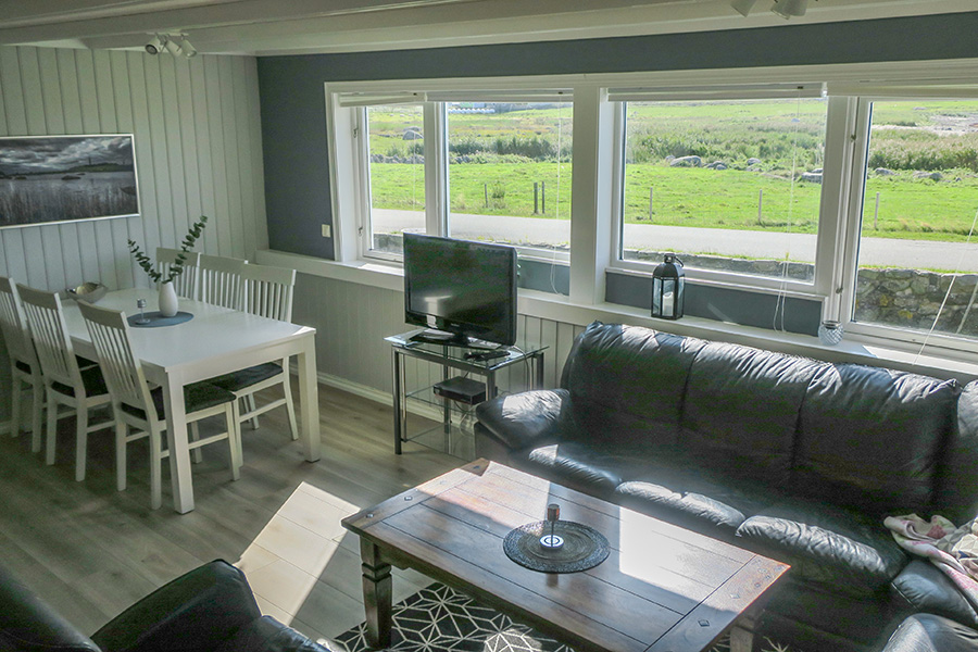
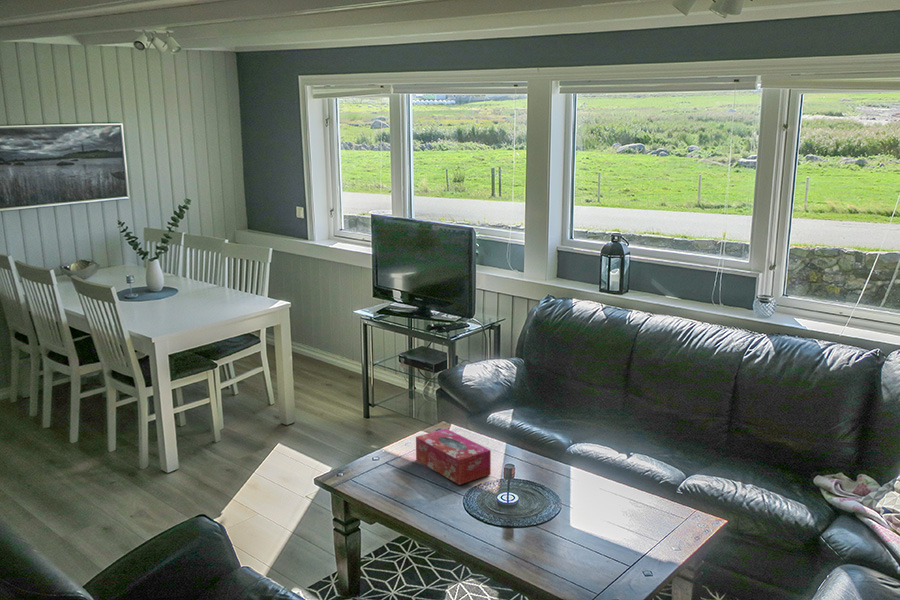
+ tissue box (452, 455)
